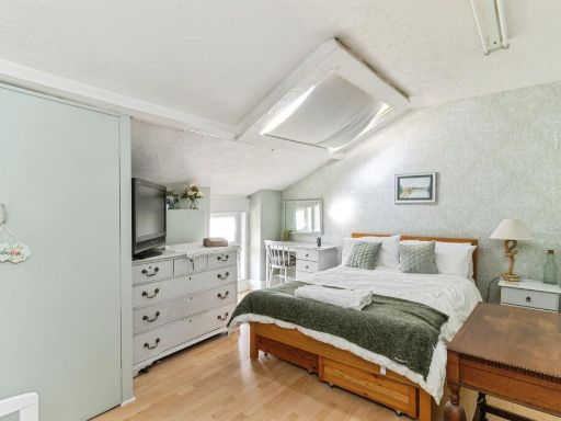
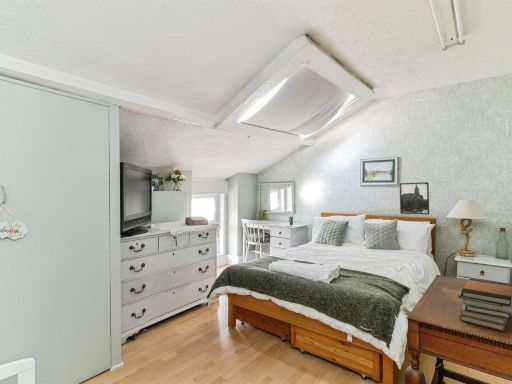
+ book stack (487, 302)
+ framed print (414, 198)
